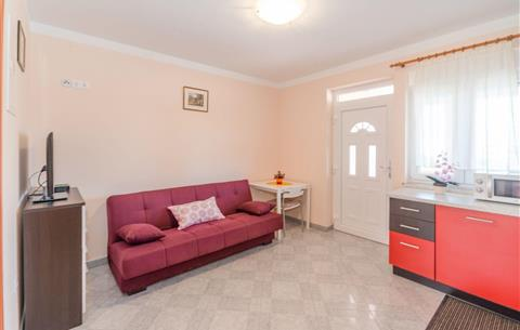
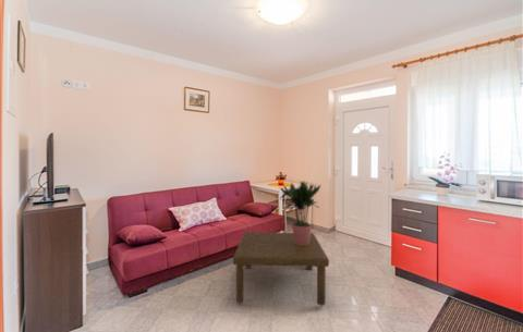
+ coffee table (279, 263)
+ potted plant (296, 212)
